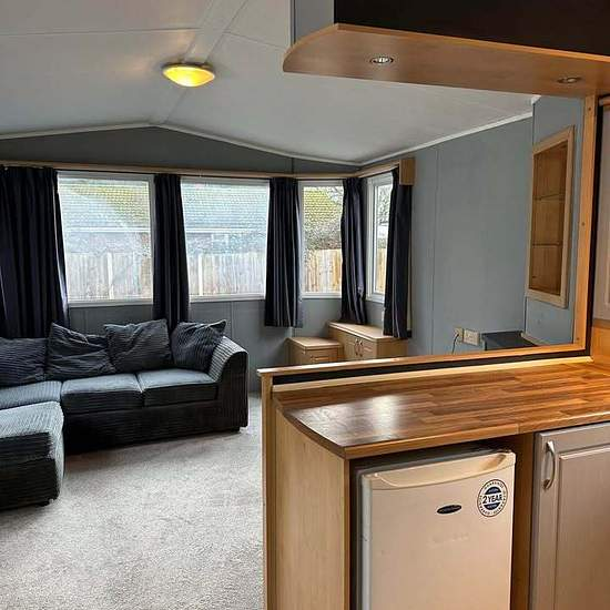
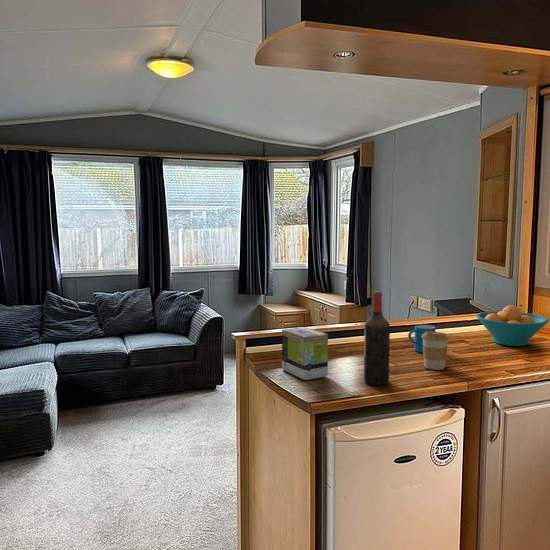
+ coffee cup (434, 349)
+ fruit bowl (511, 324)
+ mug (420, 339)
+ tea box (304, 352)
+ wine bottle (377, 337)
